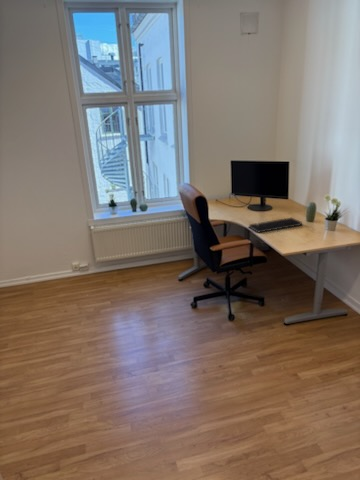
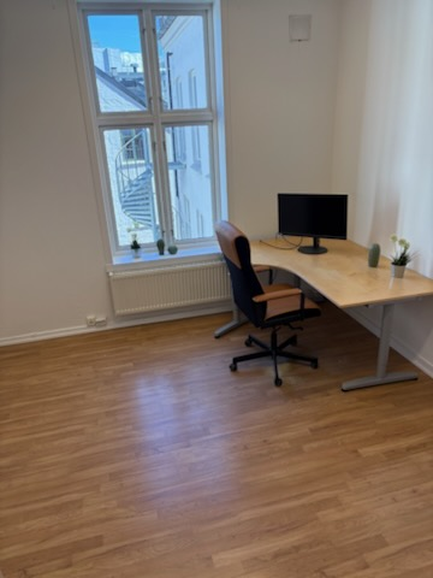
- computer keyboard (275, 224)
